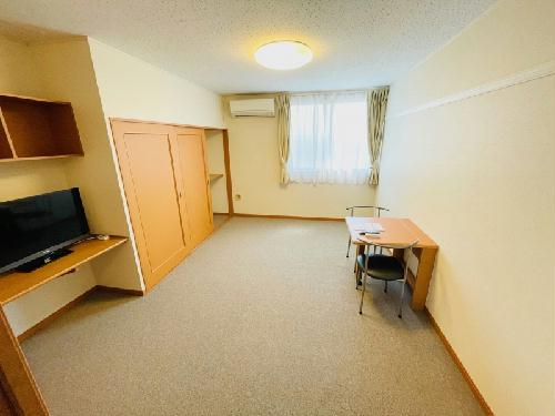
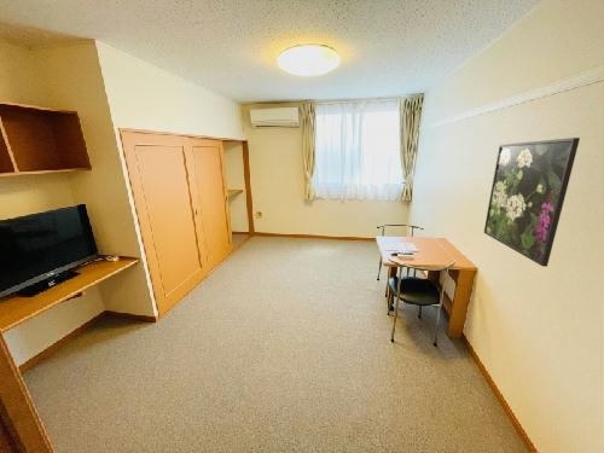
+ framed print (519, 197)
